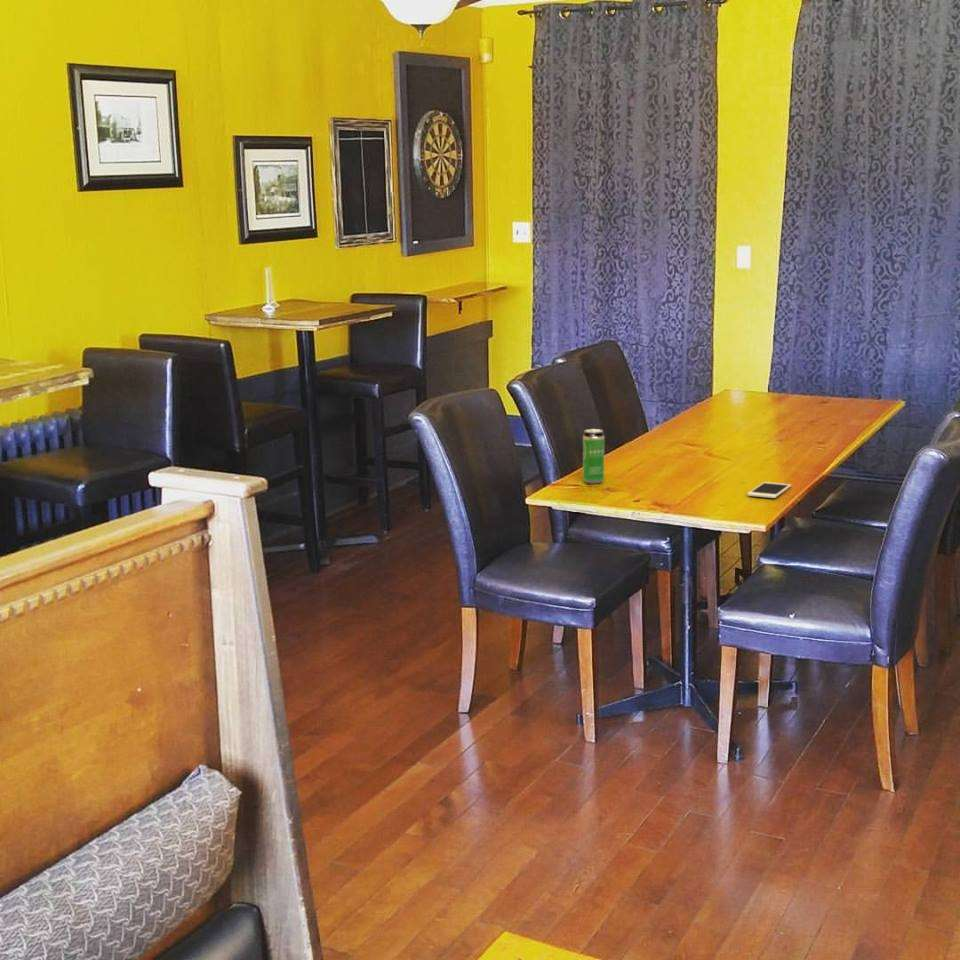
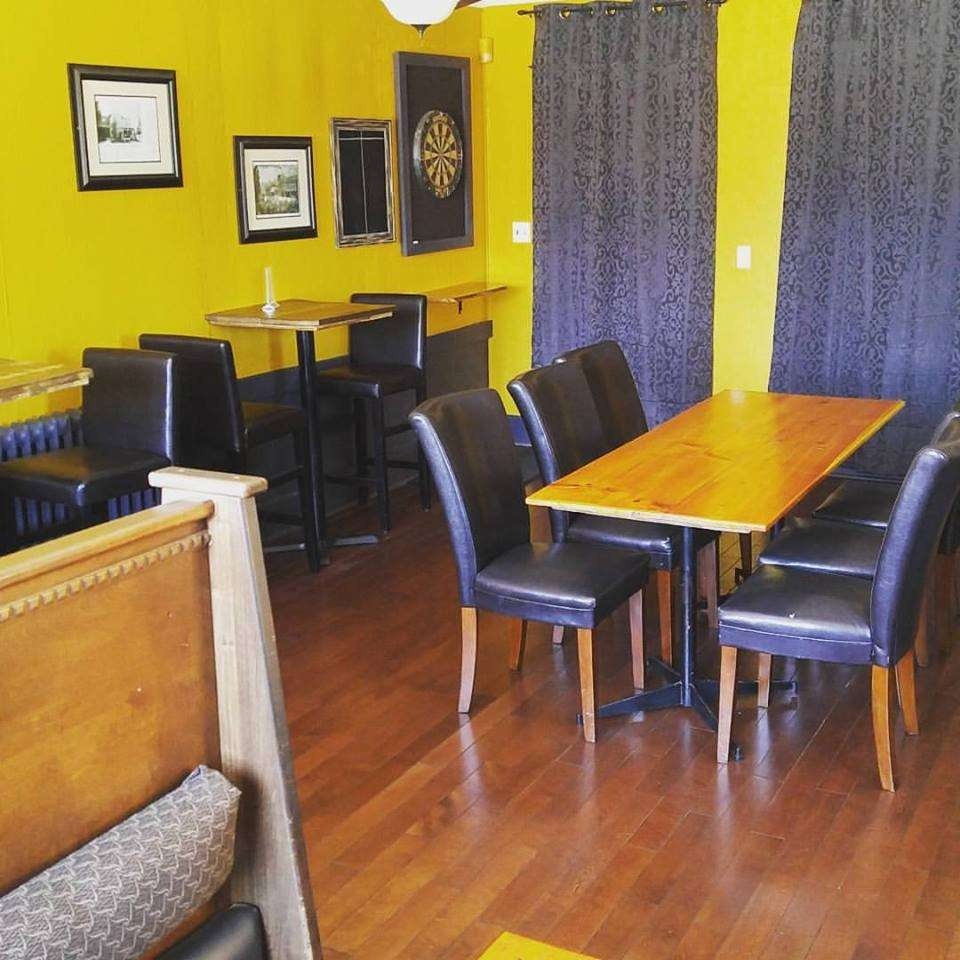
- beverage can (593, 456)
- cell phone (769, 489)
